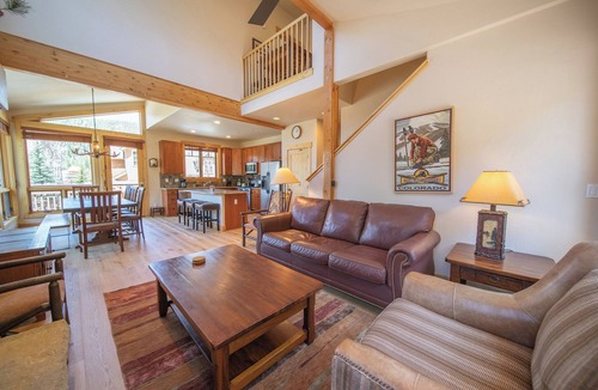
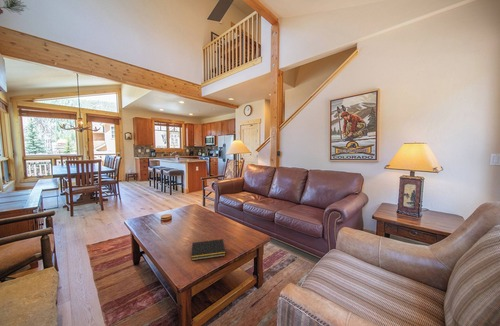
+ notepad (208, 248)
